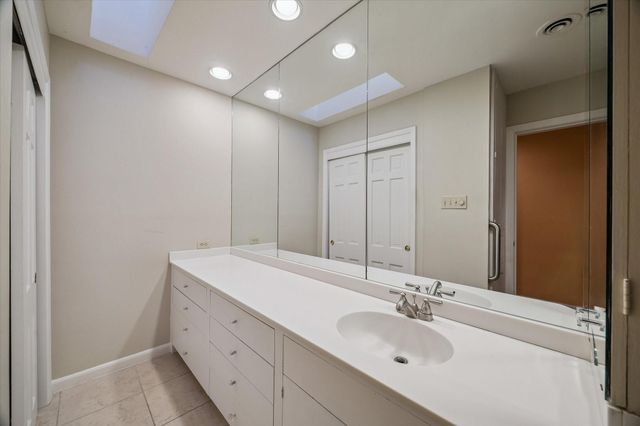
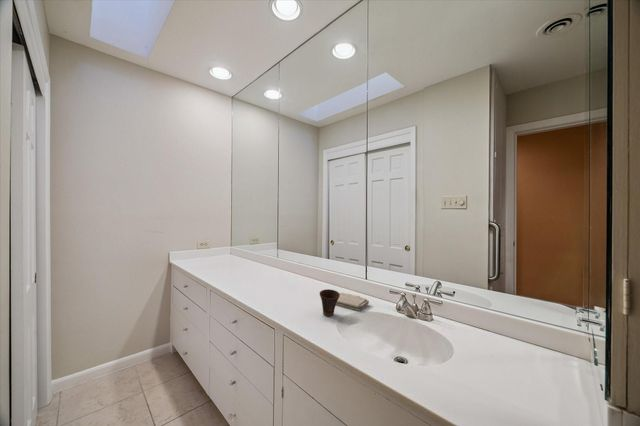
+ washcloth (348, 300)
+ cup (329, 303)
